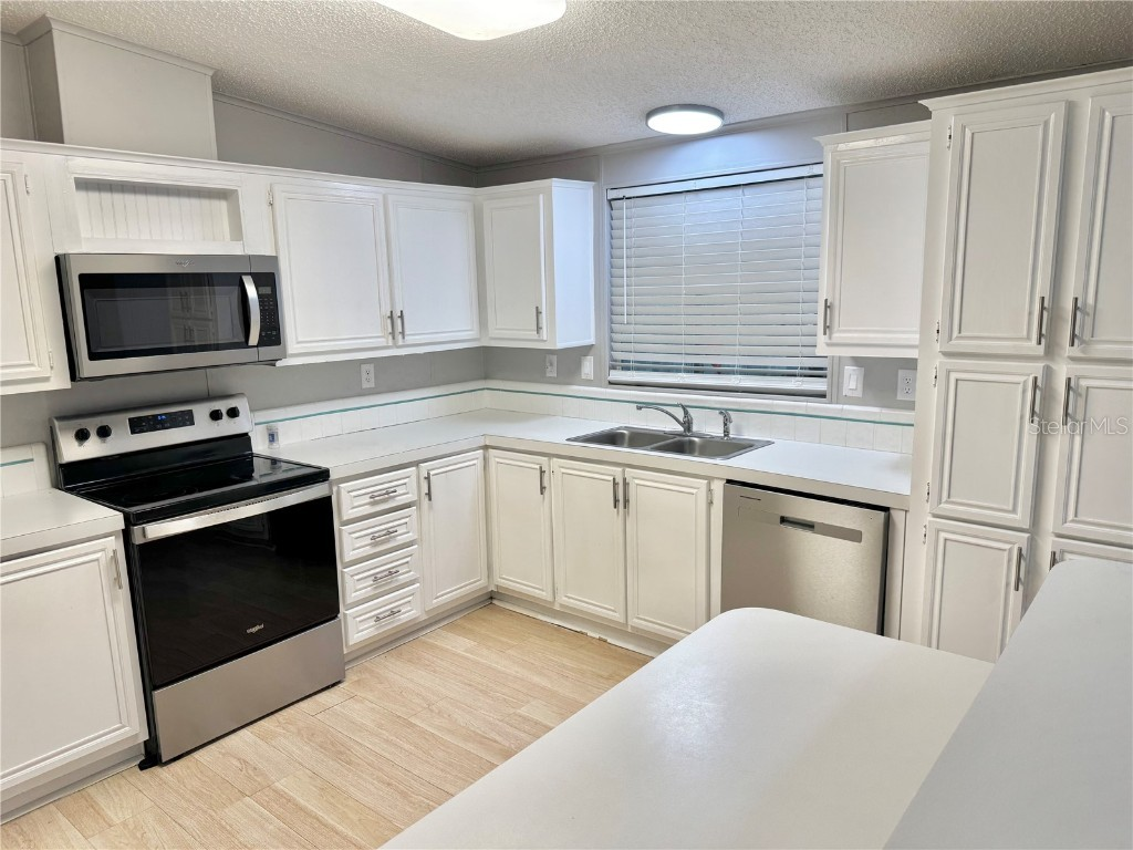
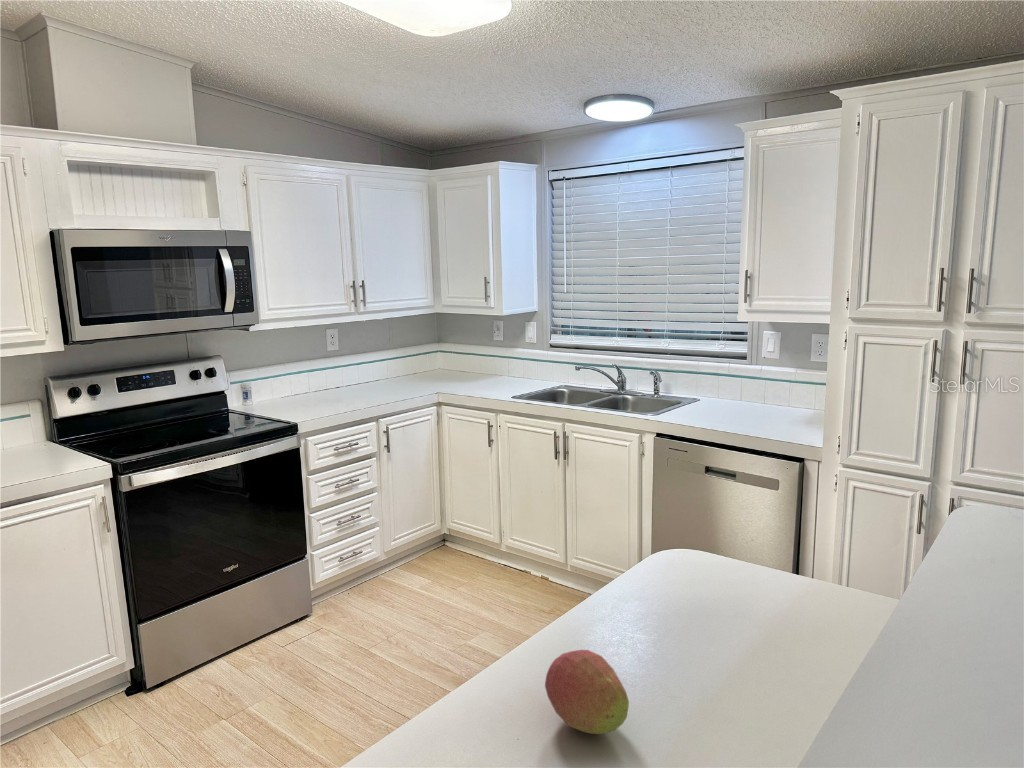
+ fruit (586, 691)
